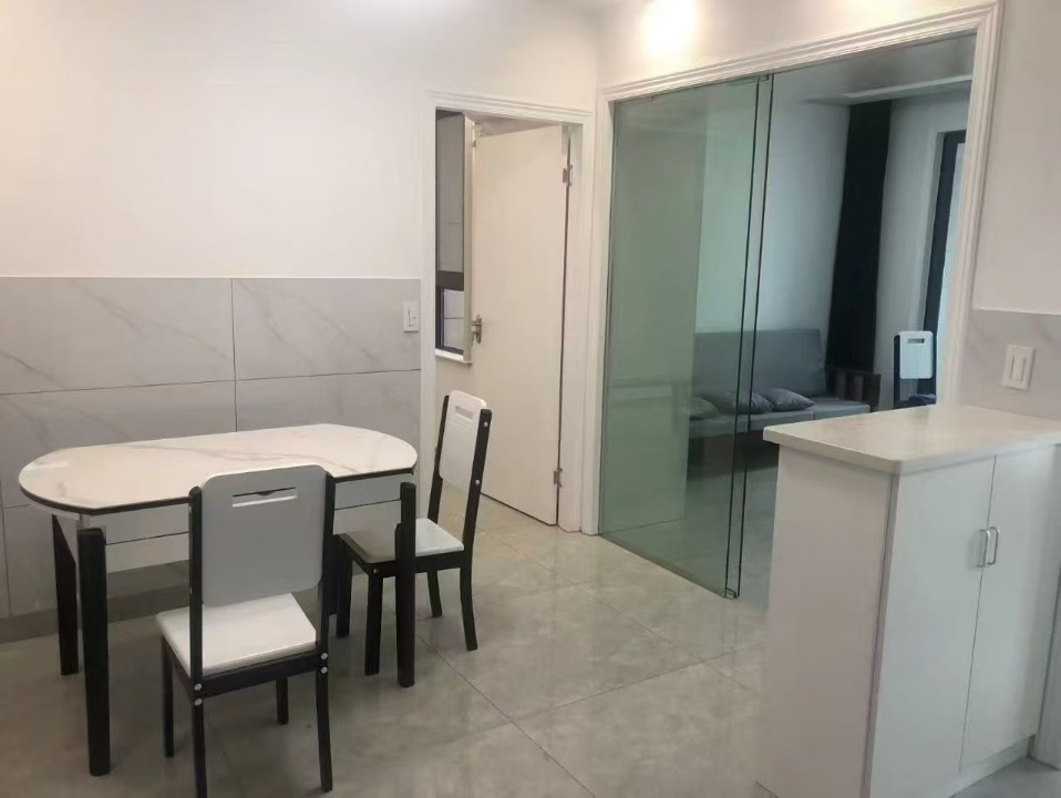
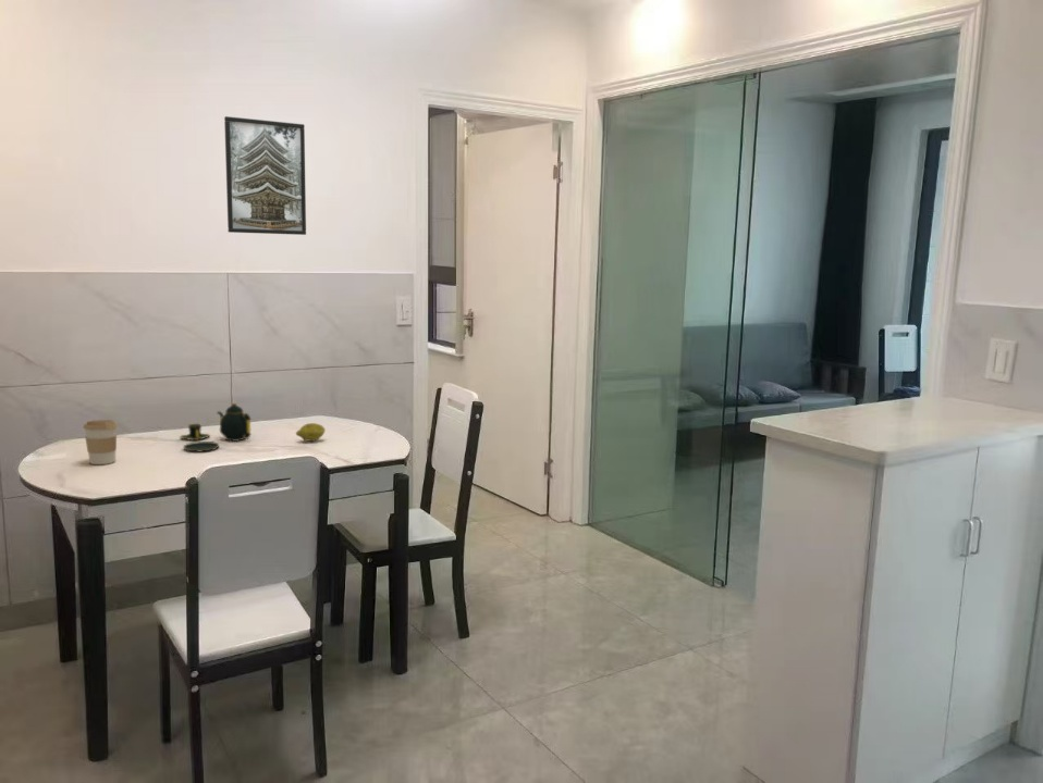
+ coffee cup (101, 440)
+ teapot (200, 425)
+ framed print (266, 177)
+ fruit (310, 432)
